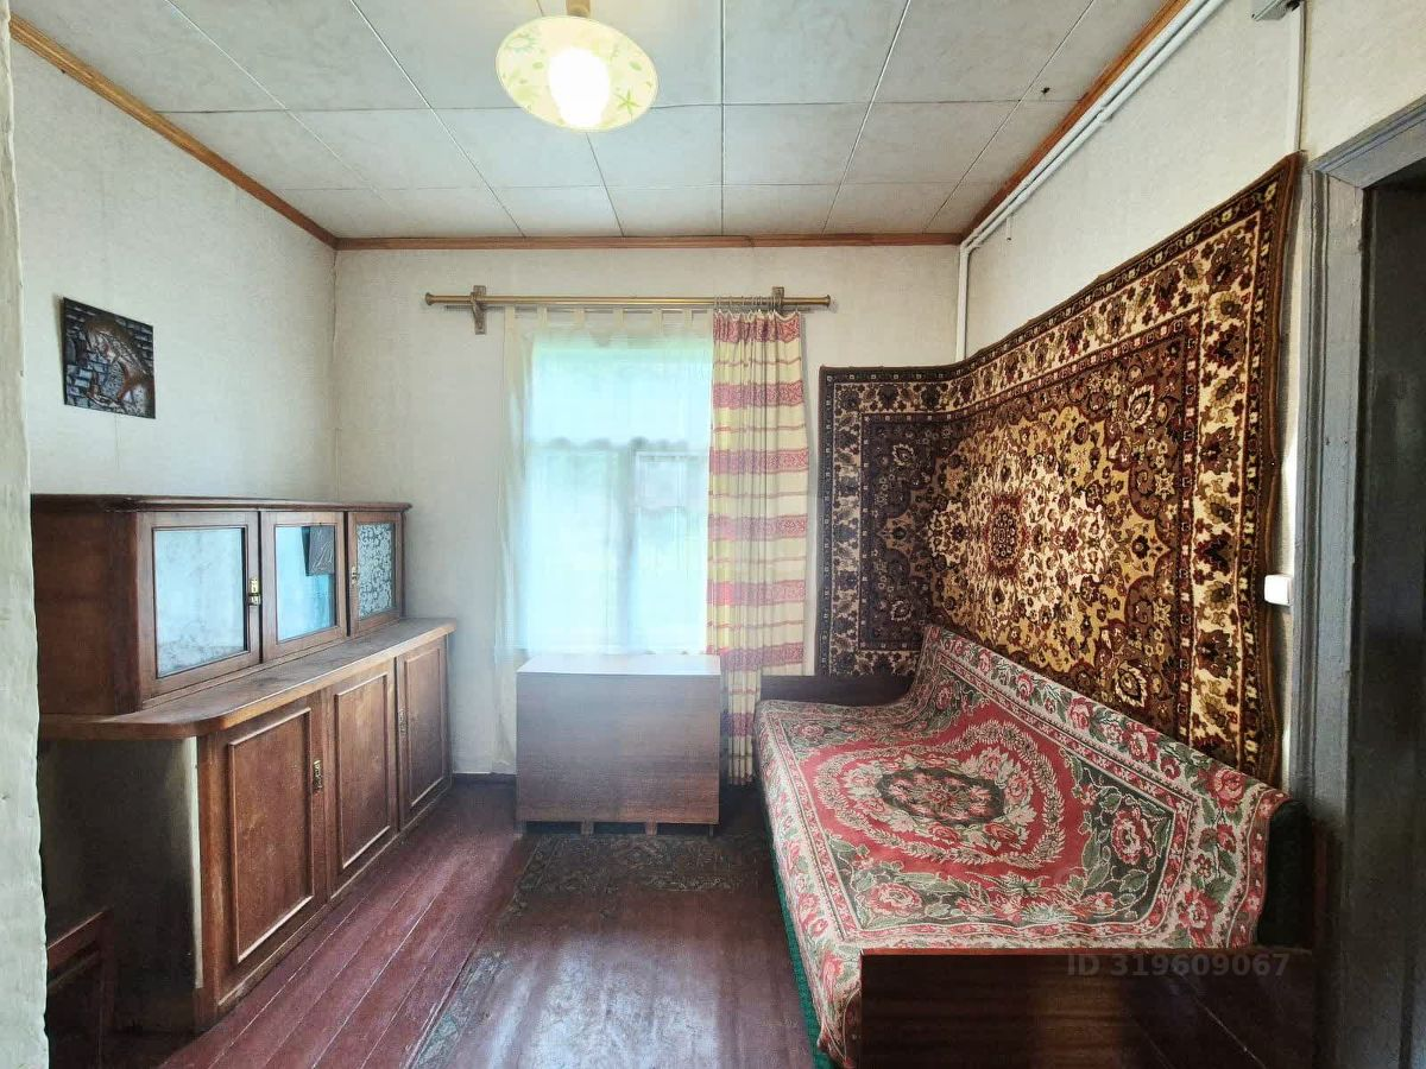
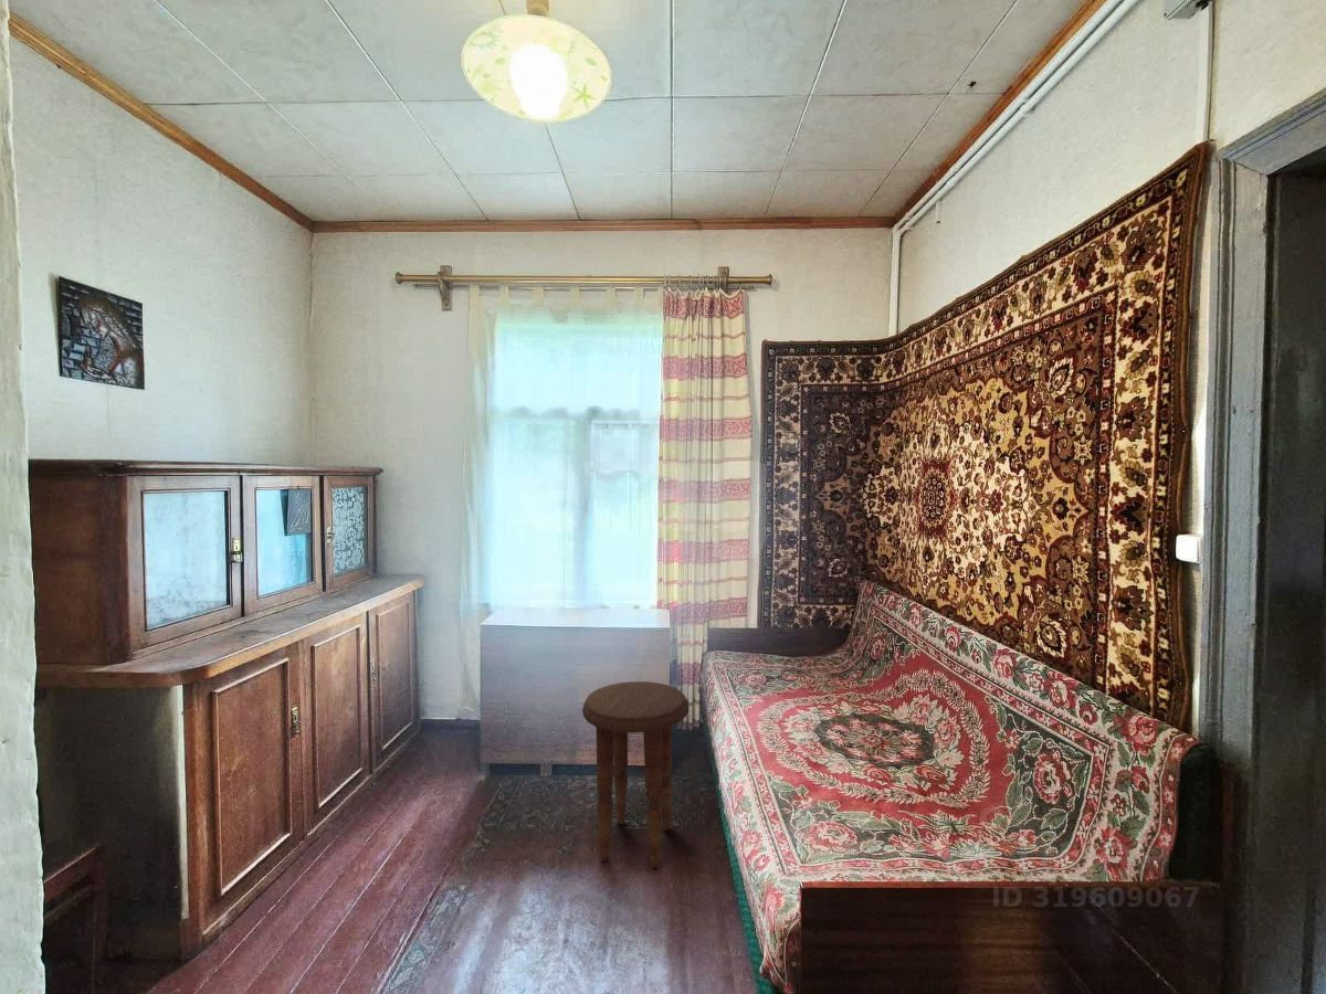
+ side table (627, 766)
